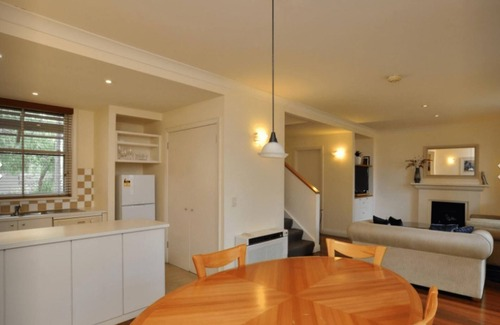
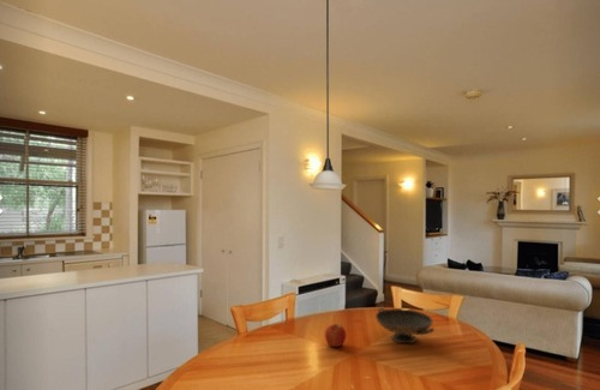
+ fruit (335, 334)
+ decorative bowl (403, 328)
